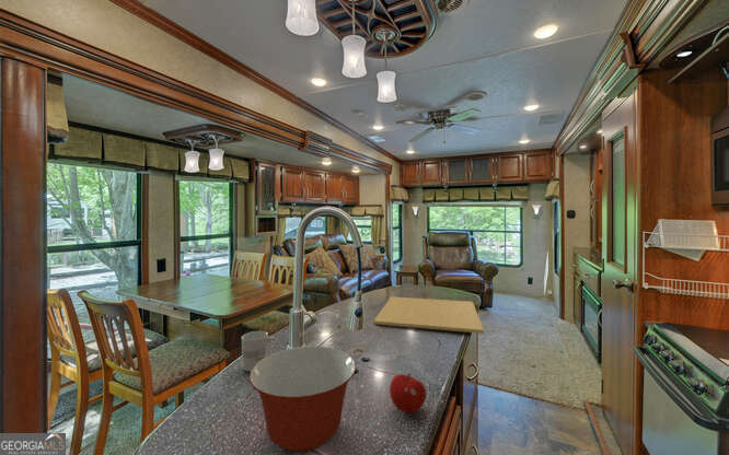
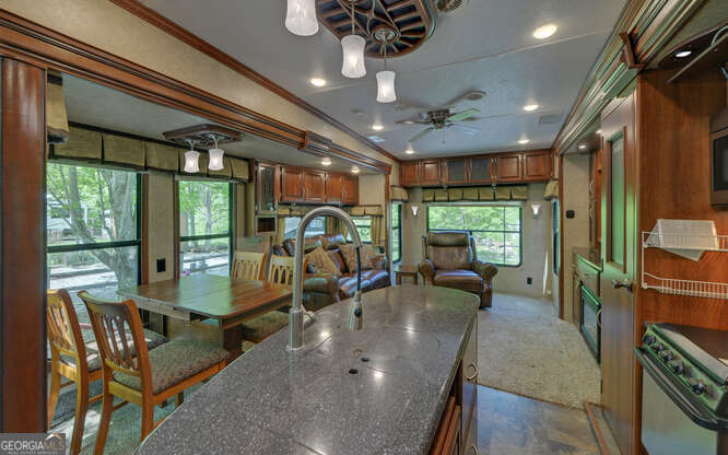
- cutting board (428, 311)
- mixing bowl (304, 399)
- fruit (407, 390)
- mug (259, 349)
